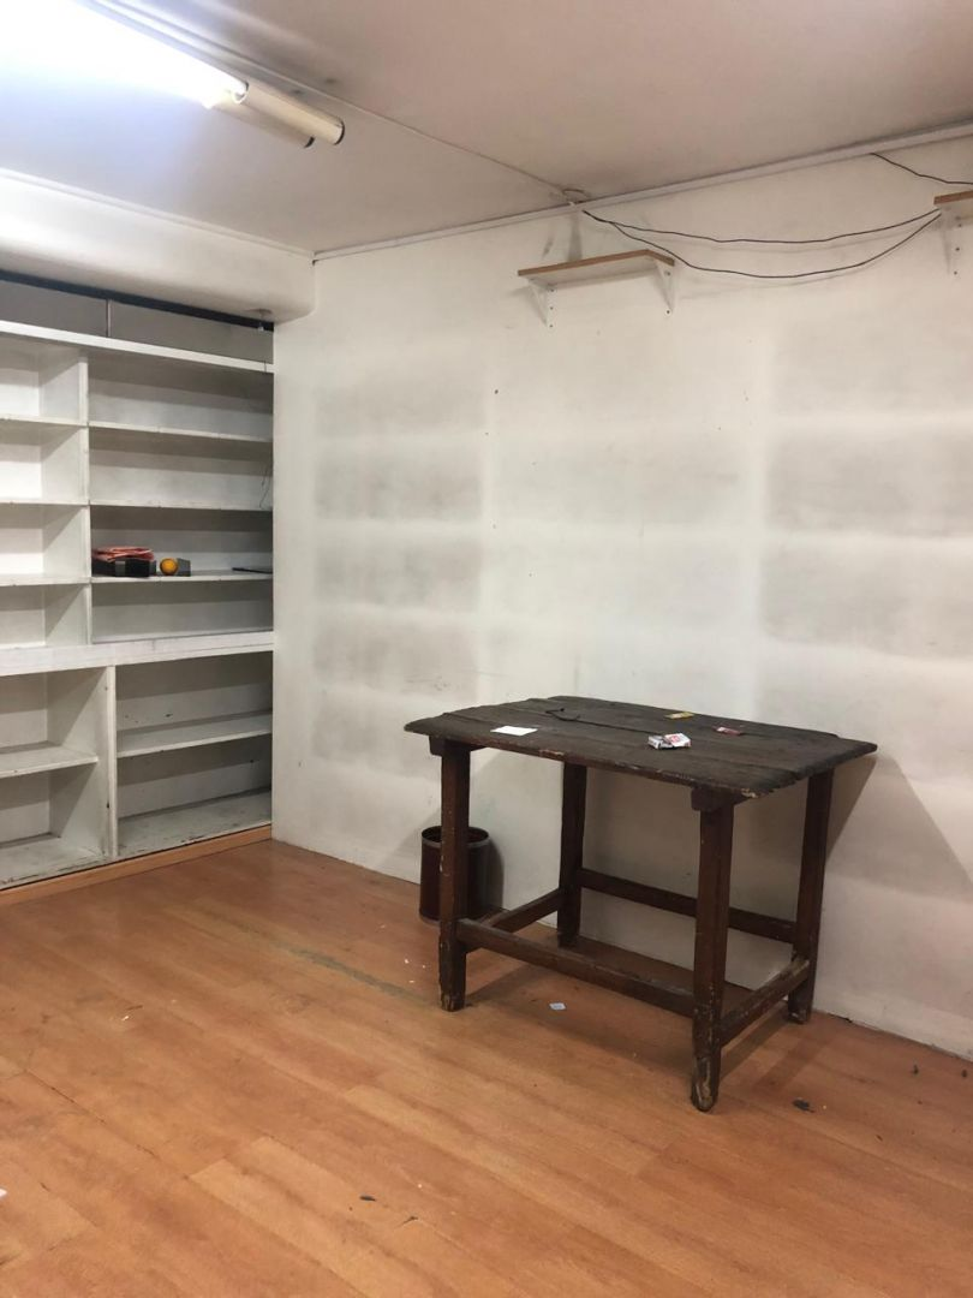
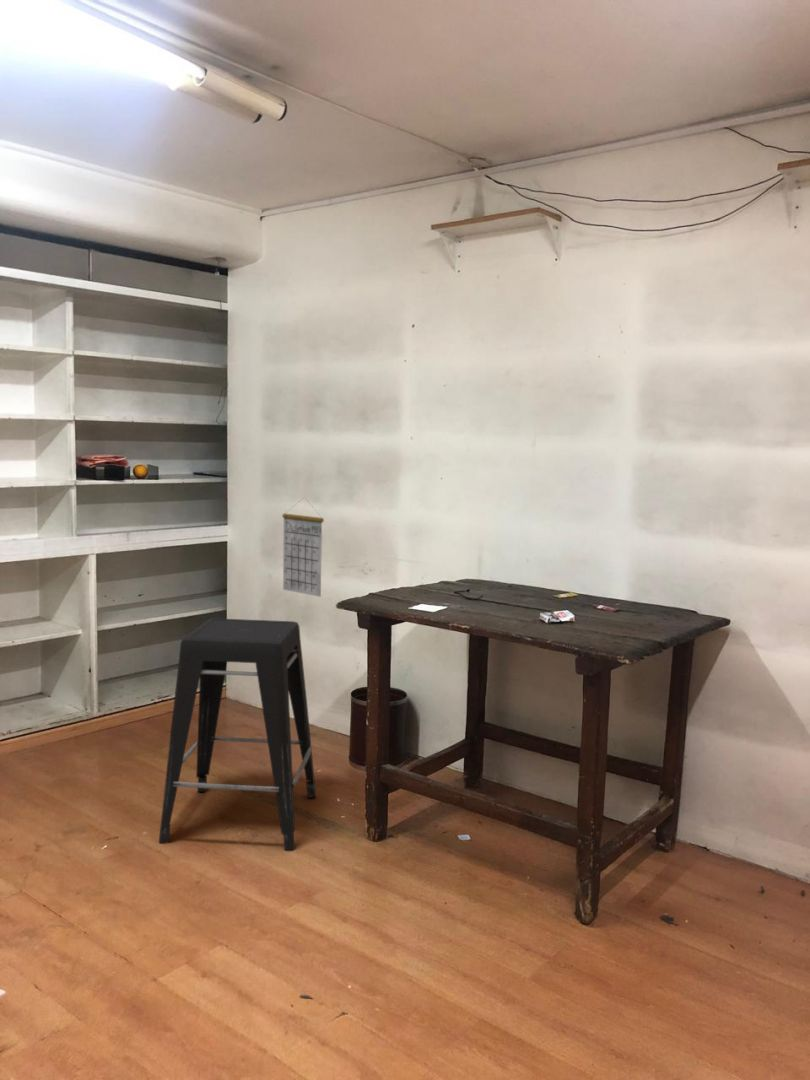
+ stool (242, 738)
+ calendar (302, 545)
